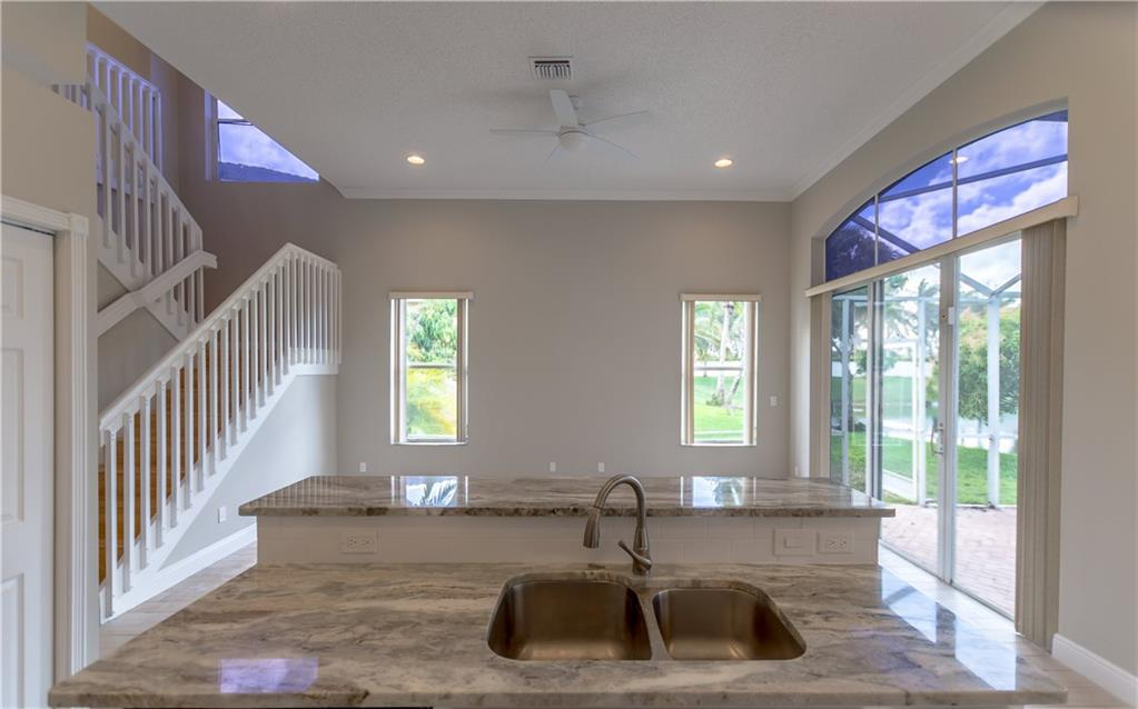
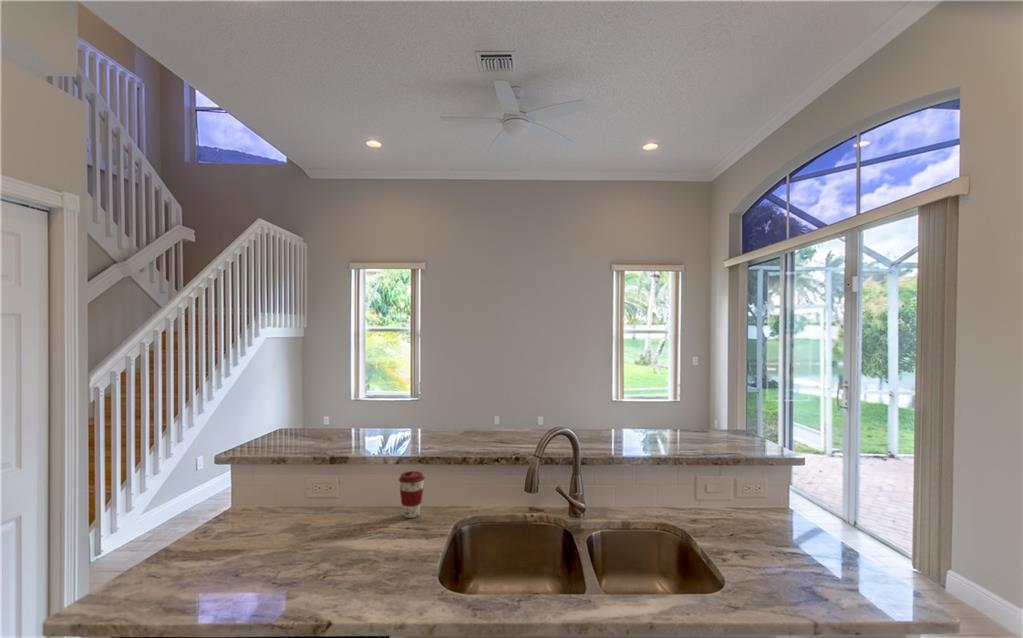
+ coffee cup (411, 494)
